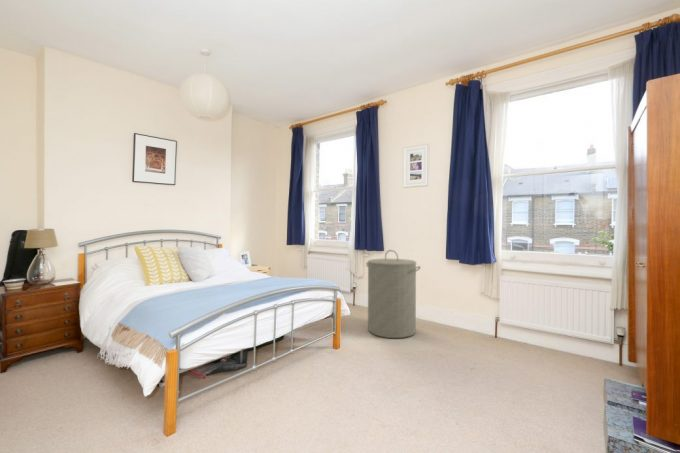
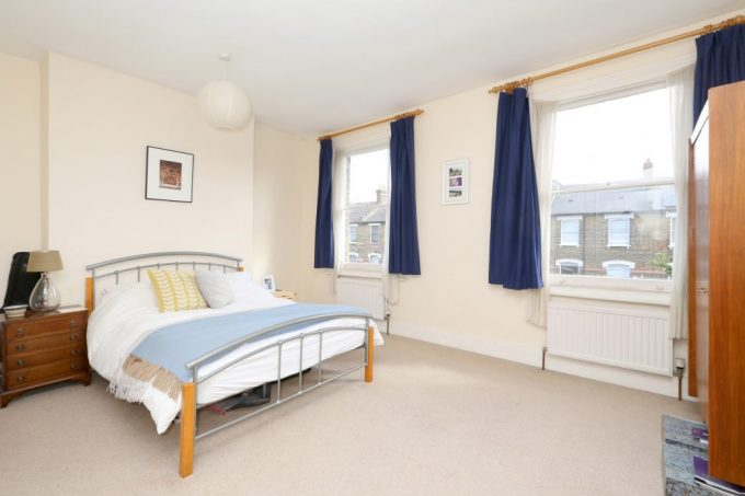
- laundry hamper (391, 290)
